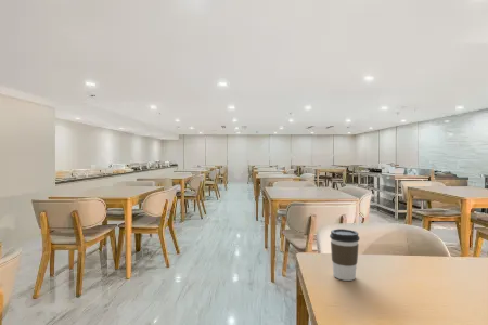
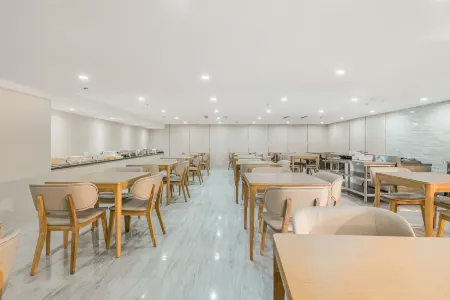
- coffee cup (344, 253)
